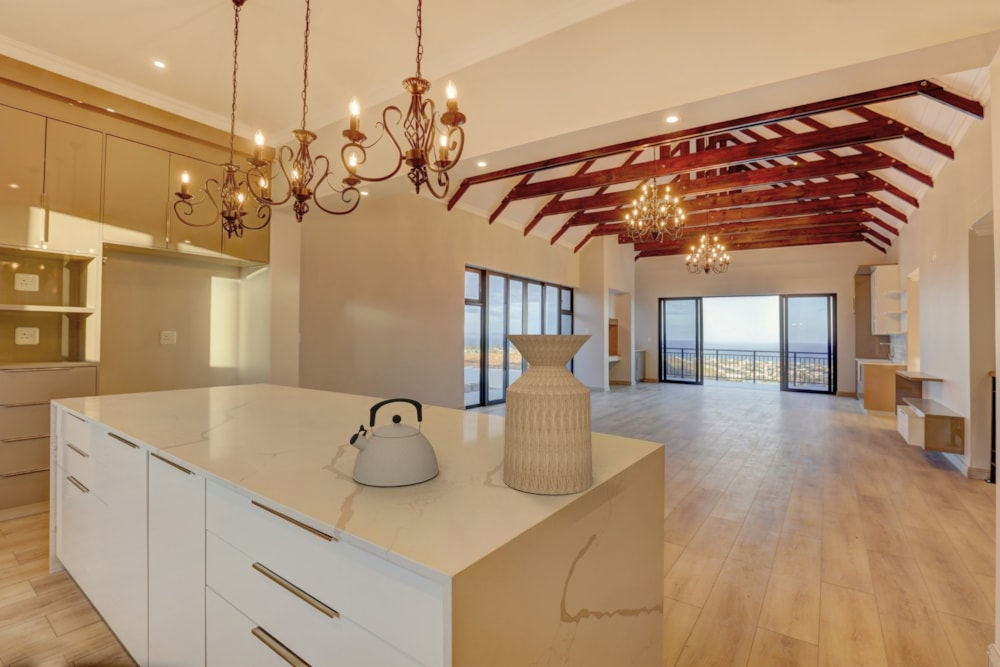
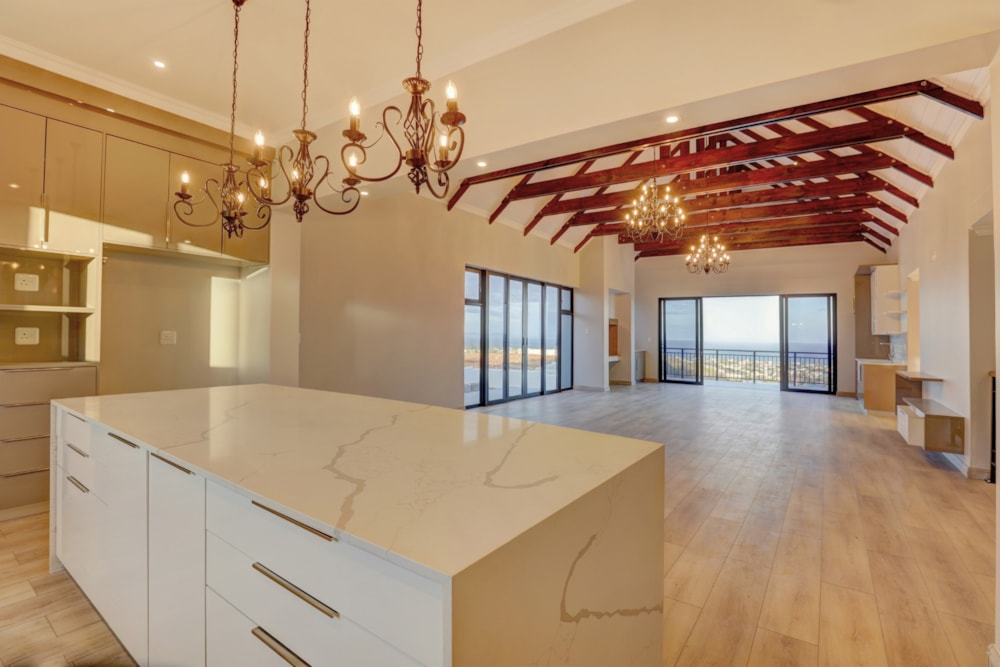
- kettle (394, 435)
- side table (547, 407)
